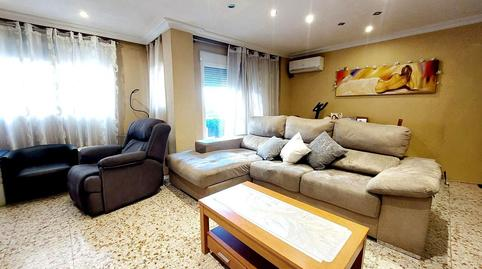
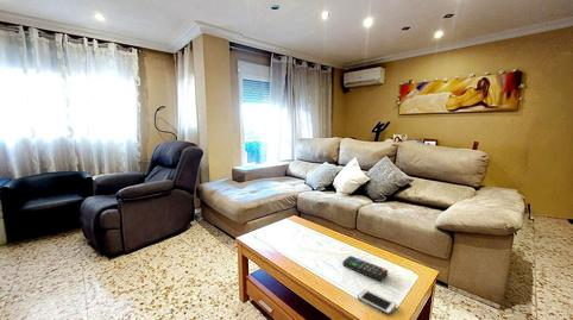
+ remote control (364, 266)
+ cell phone (376, 301)
